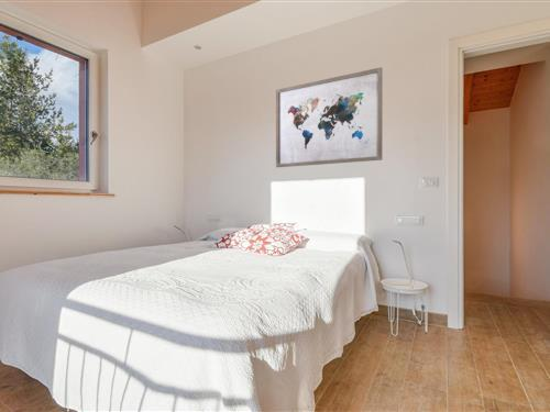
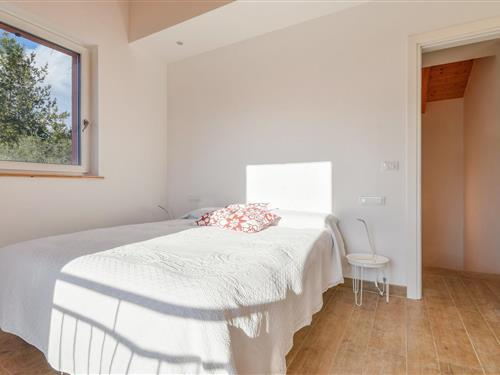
- wall art (324, 121)
